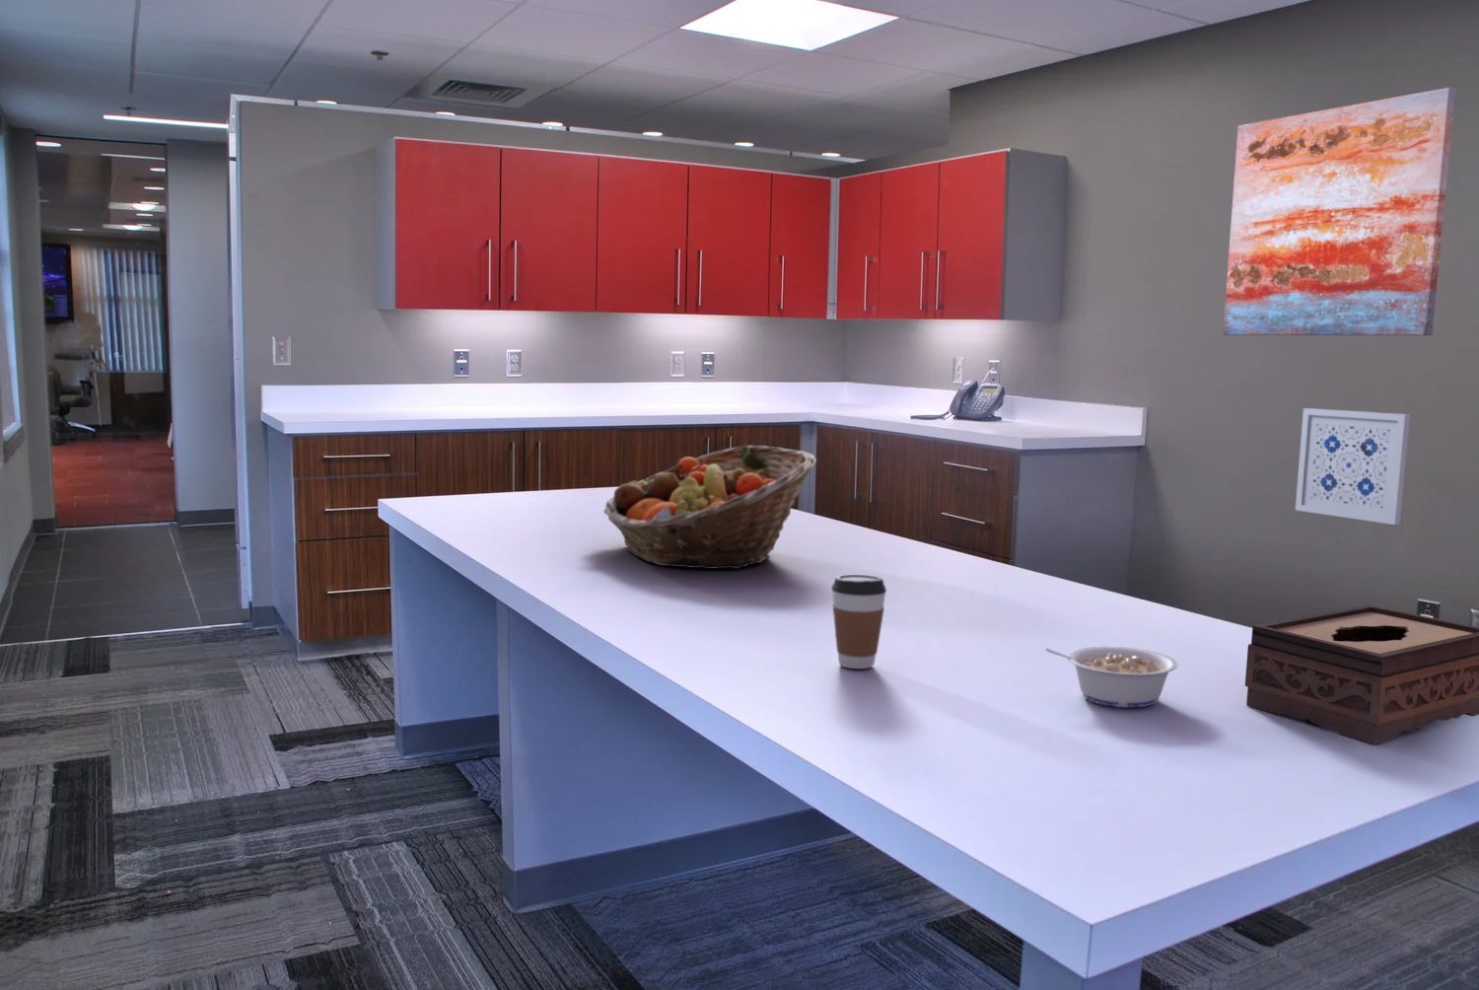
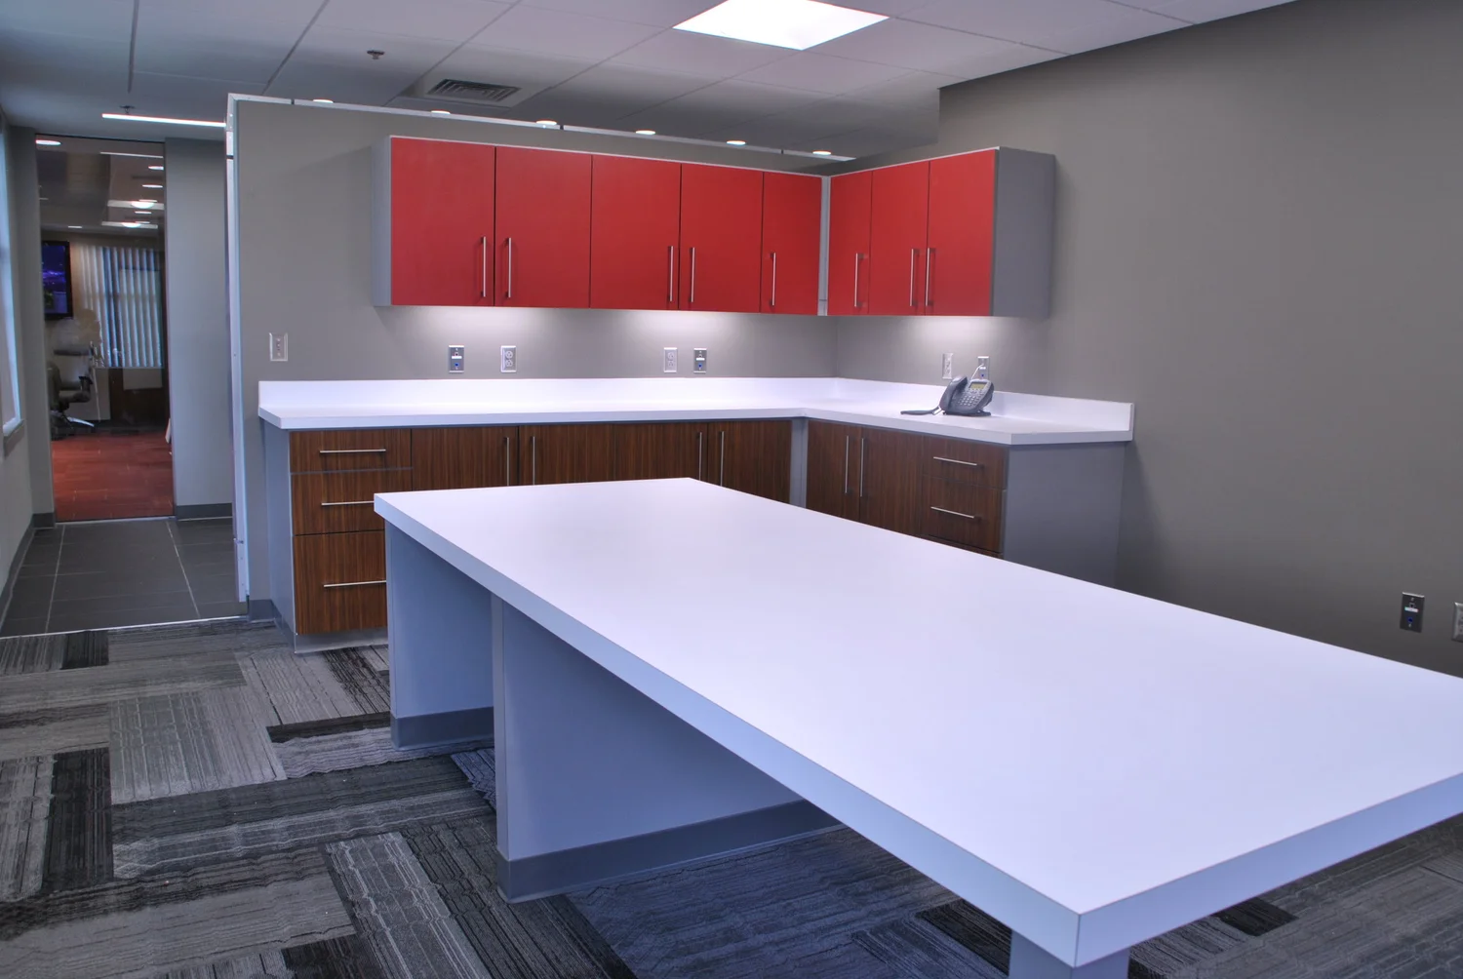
- tissue box (1372, 668)
- legume (1118, 674)
- coffee cup (858, 620)
- wall art (1350, 464)
- wall art (1328, 223)
- fruit basket (709, 502)
